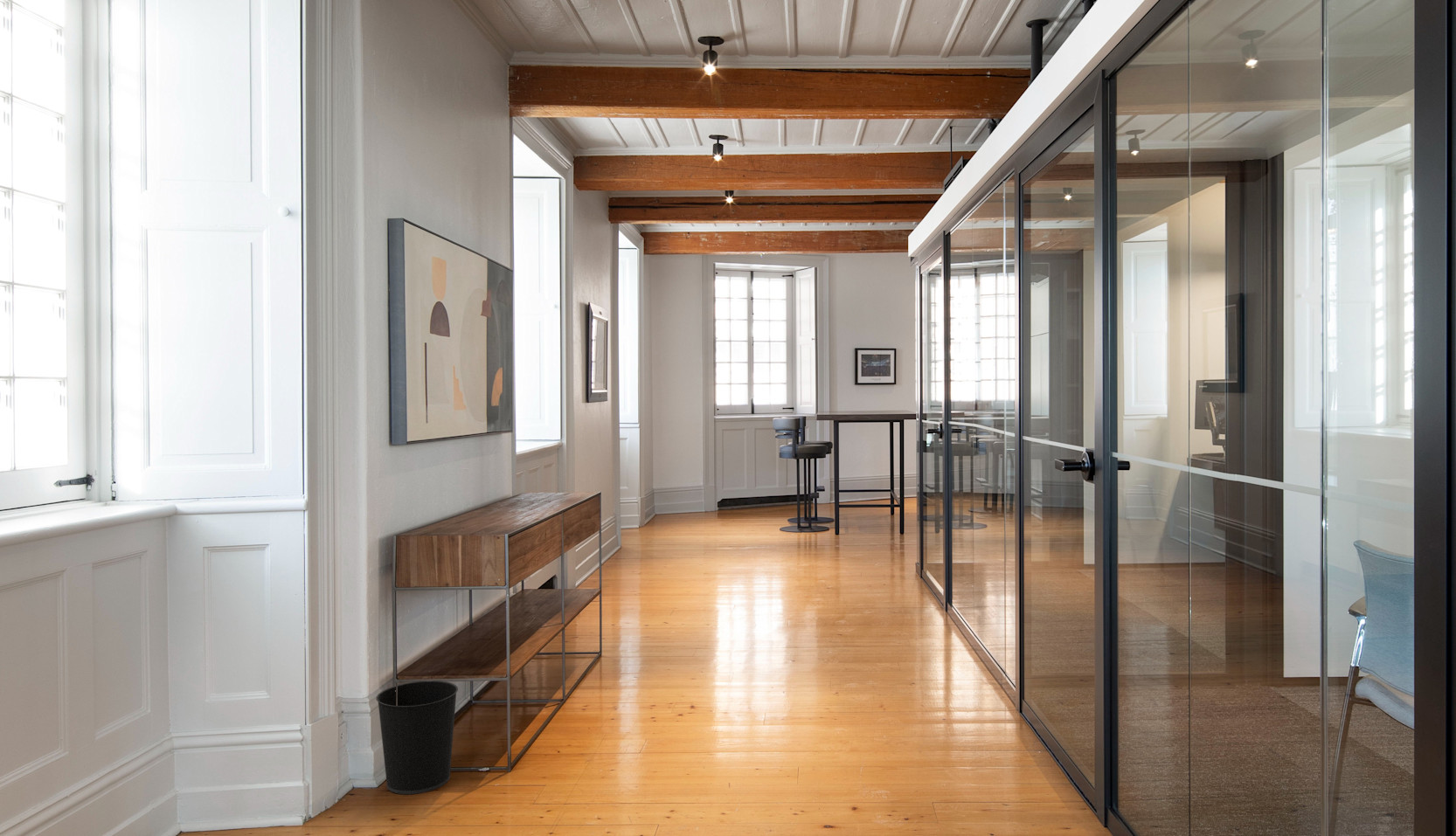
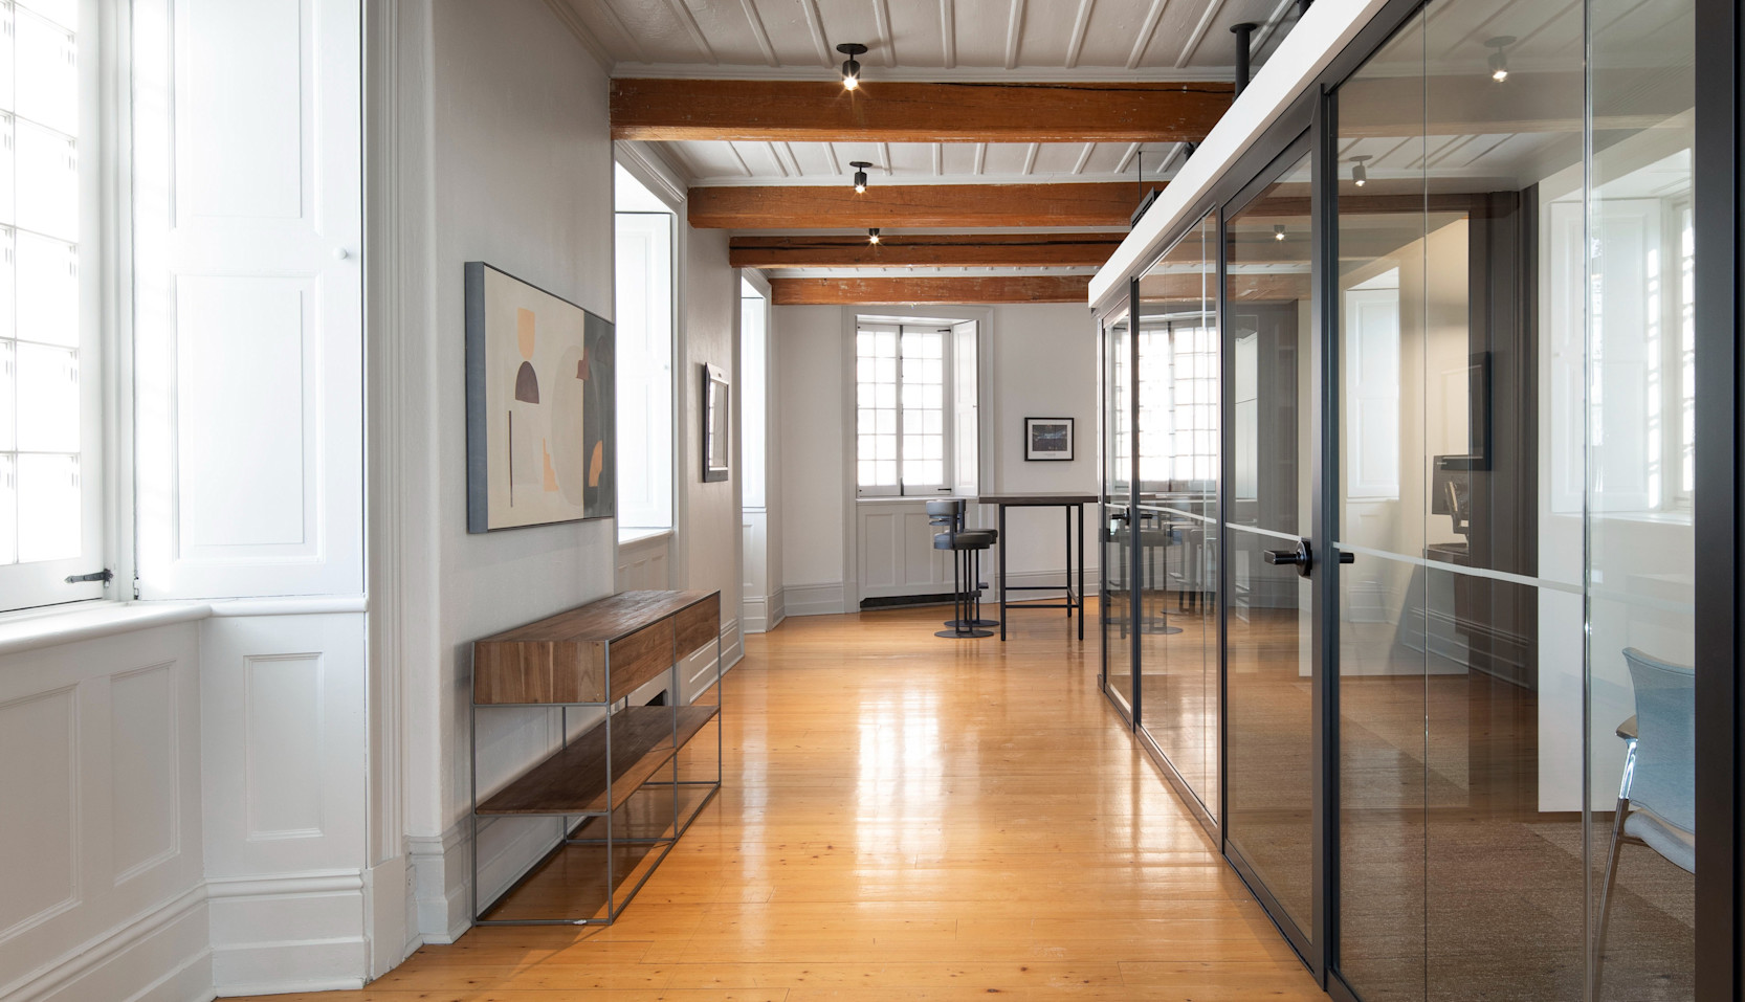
- wastebasket (418, 736)
